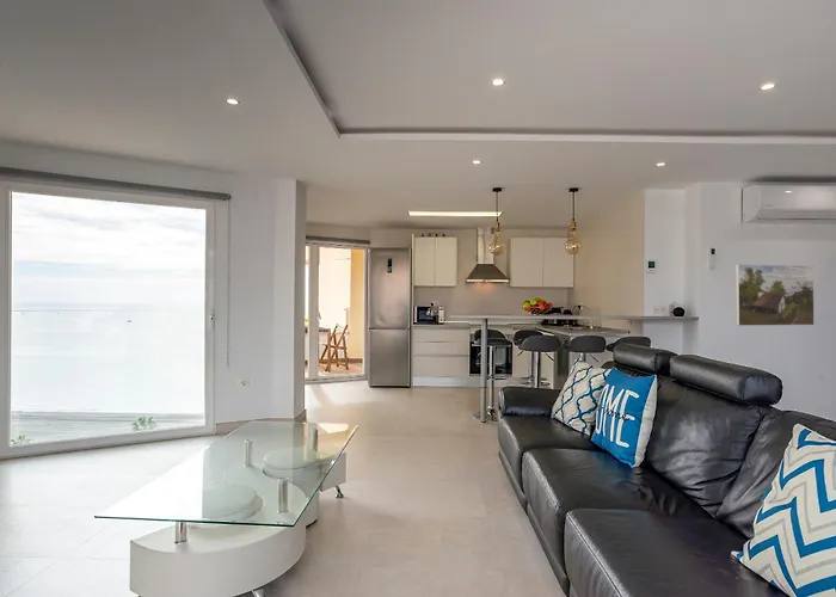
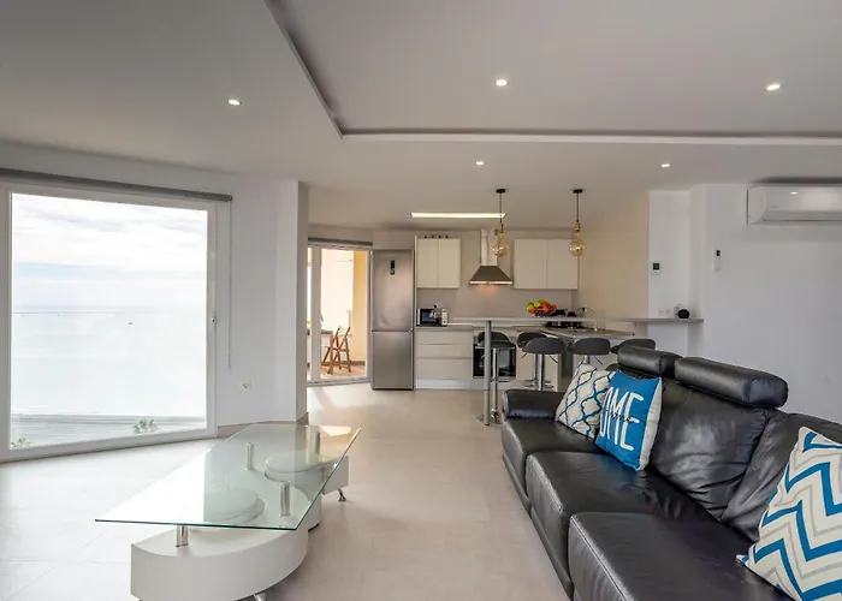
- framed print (775, 295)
